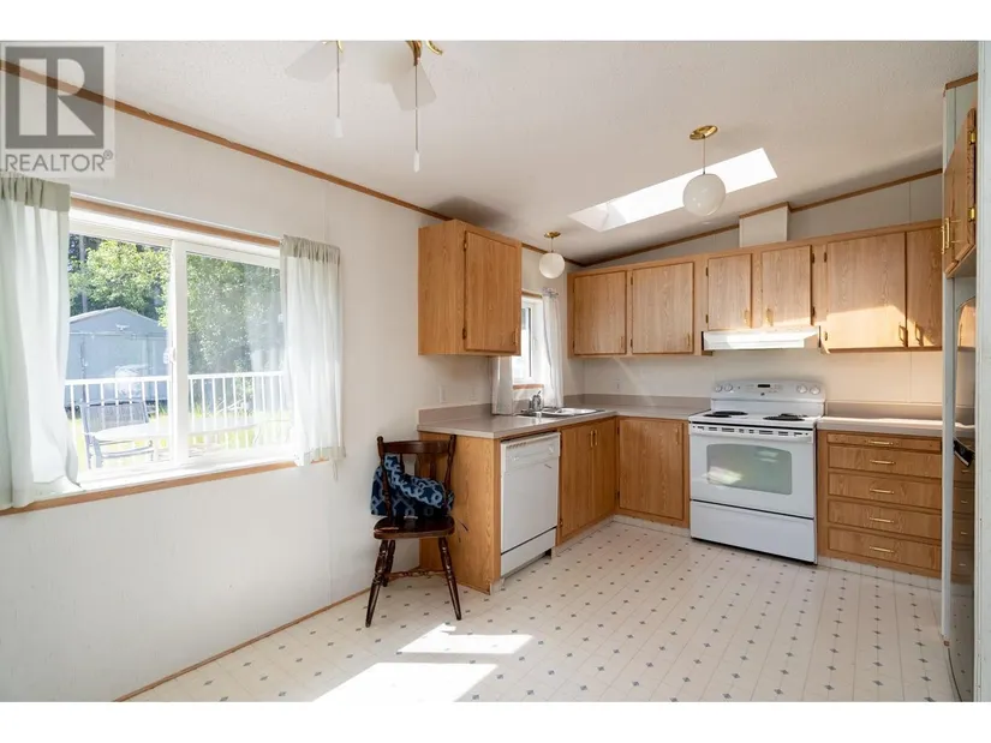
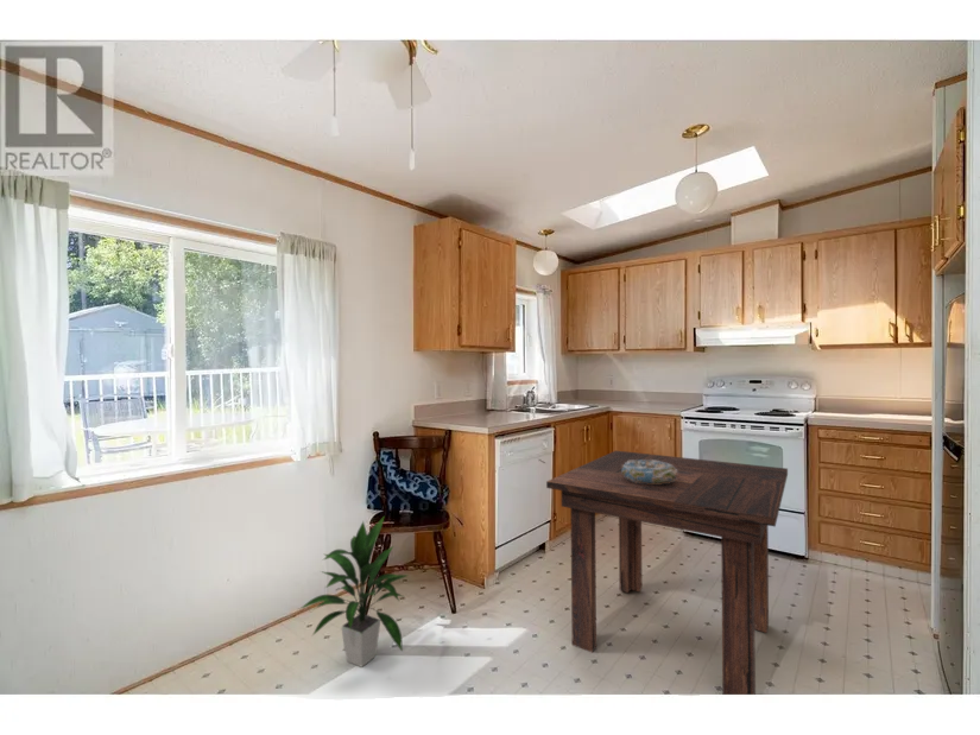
+ dining table (679, 528)
+ indoor plant (361, 594)
+ decorative bowl (649, 471)
